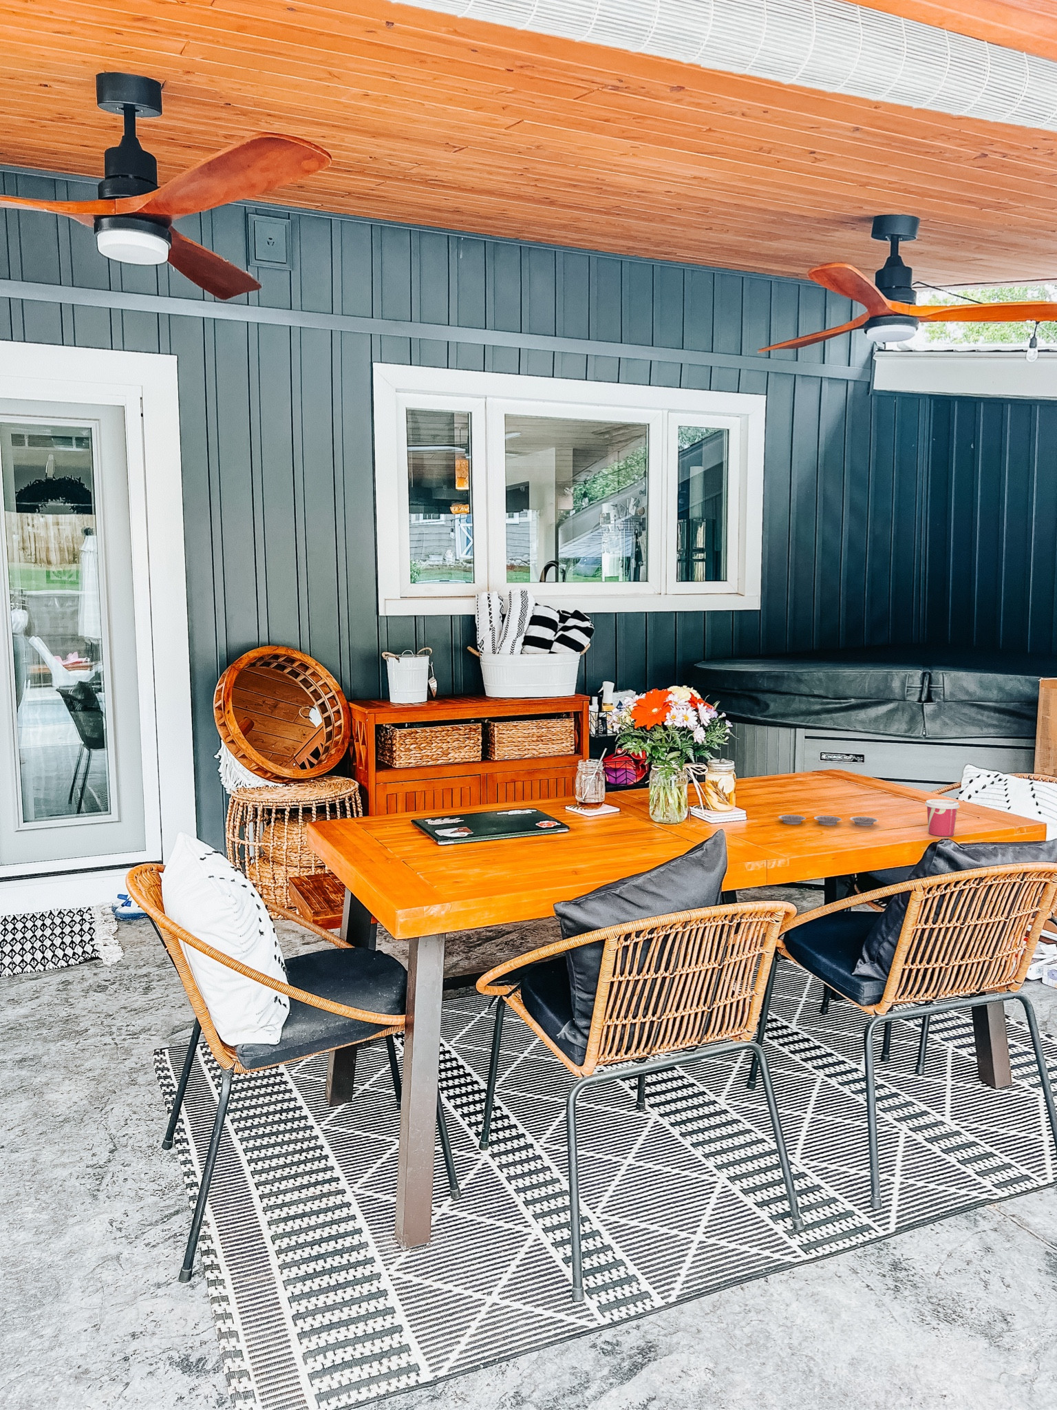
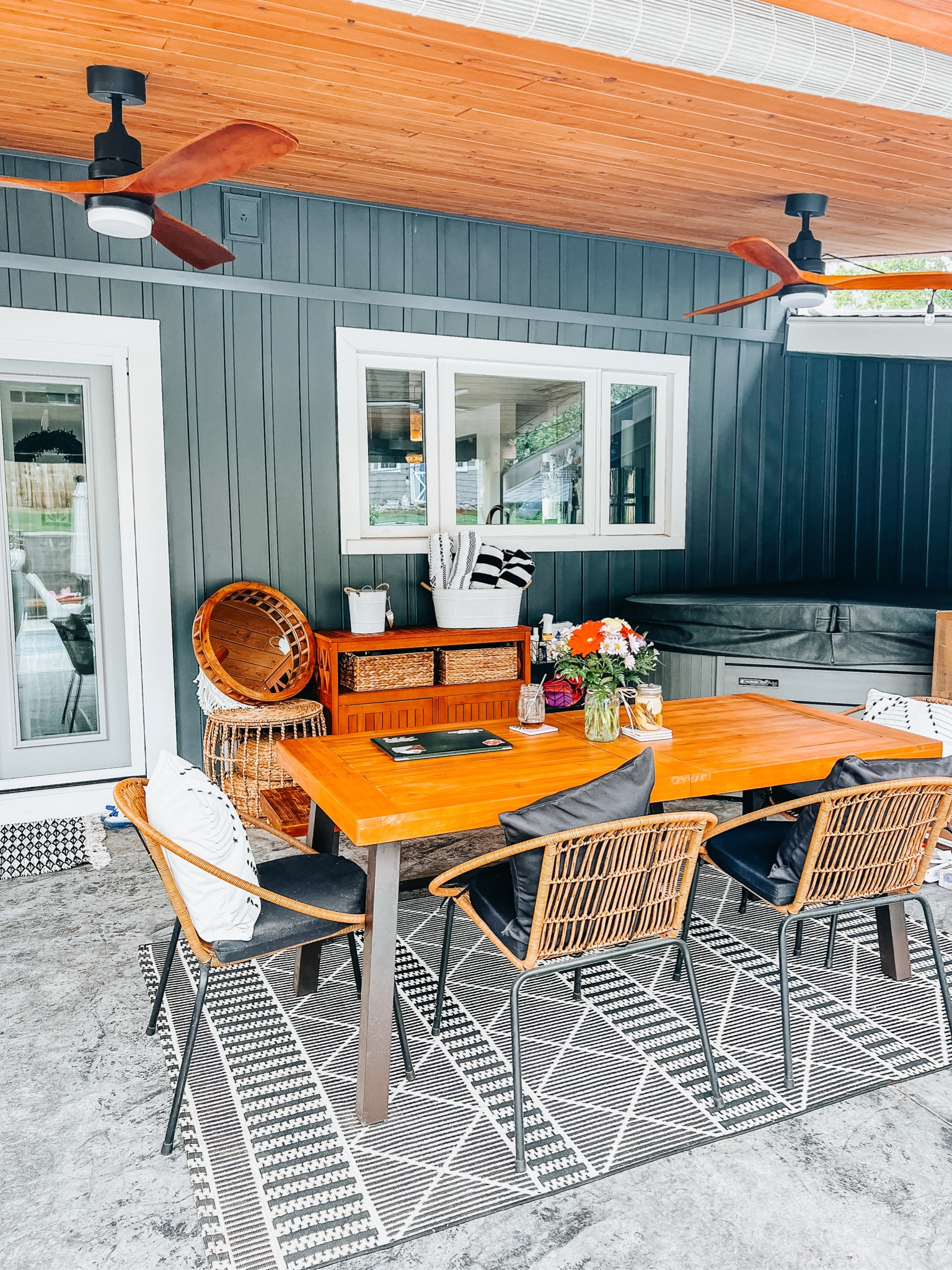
- plate (827, 820)
- cup (942, 817)
